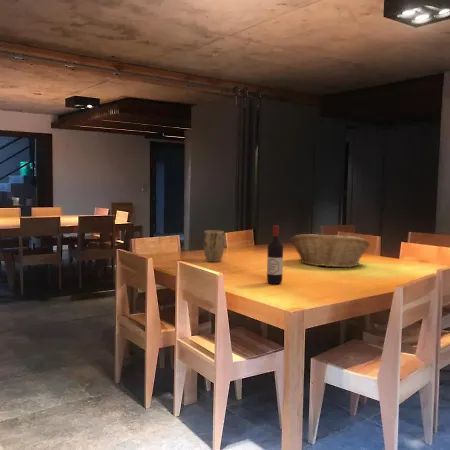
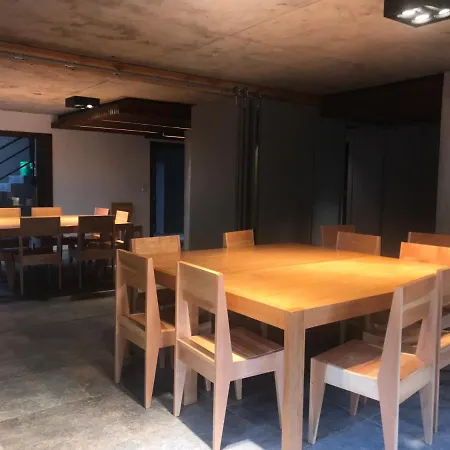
- wine bottle (275, 254)
- plant pot (213, 246)
- fruit basket (329, 248)
